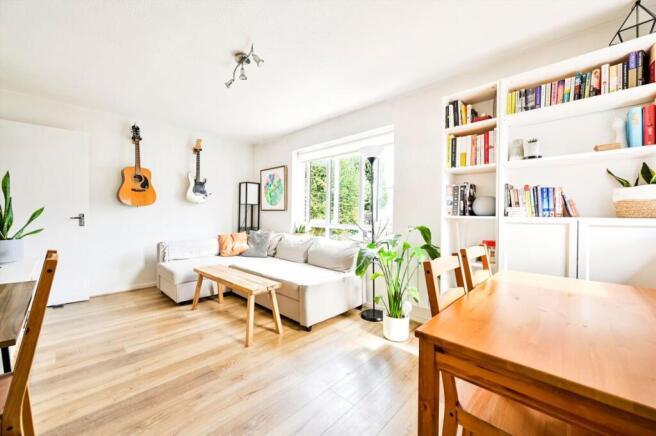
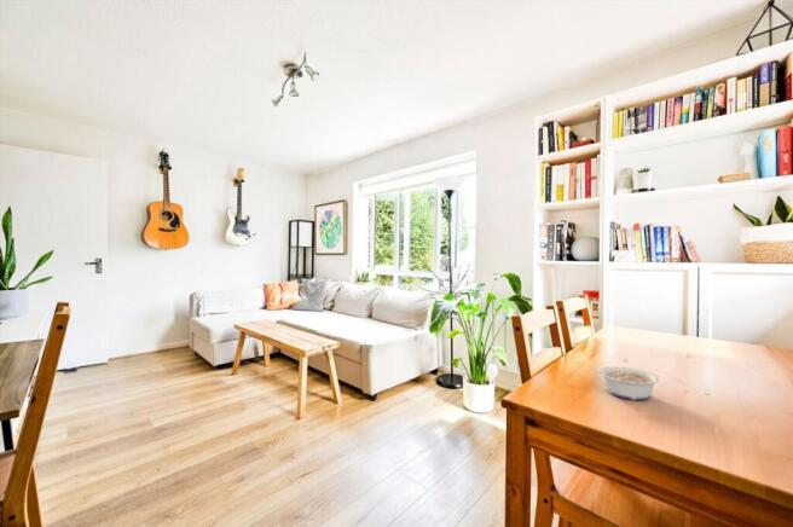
+ legume (626, 382)
